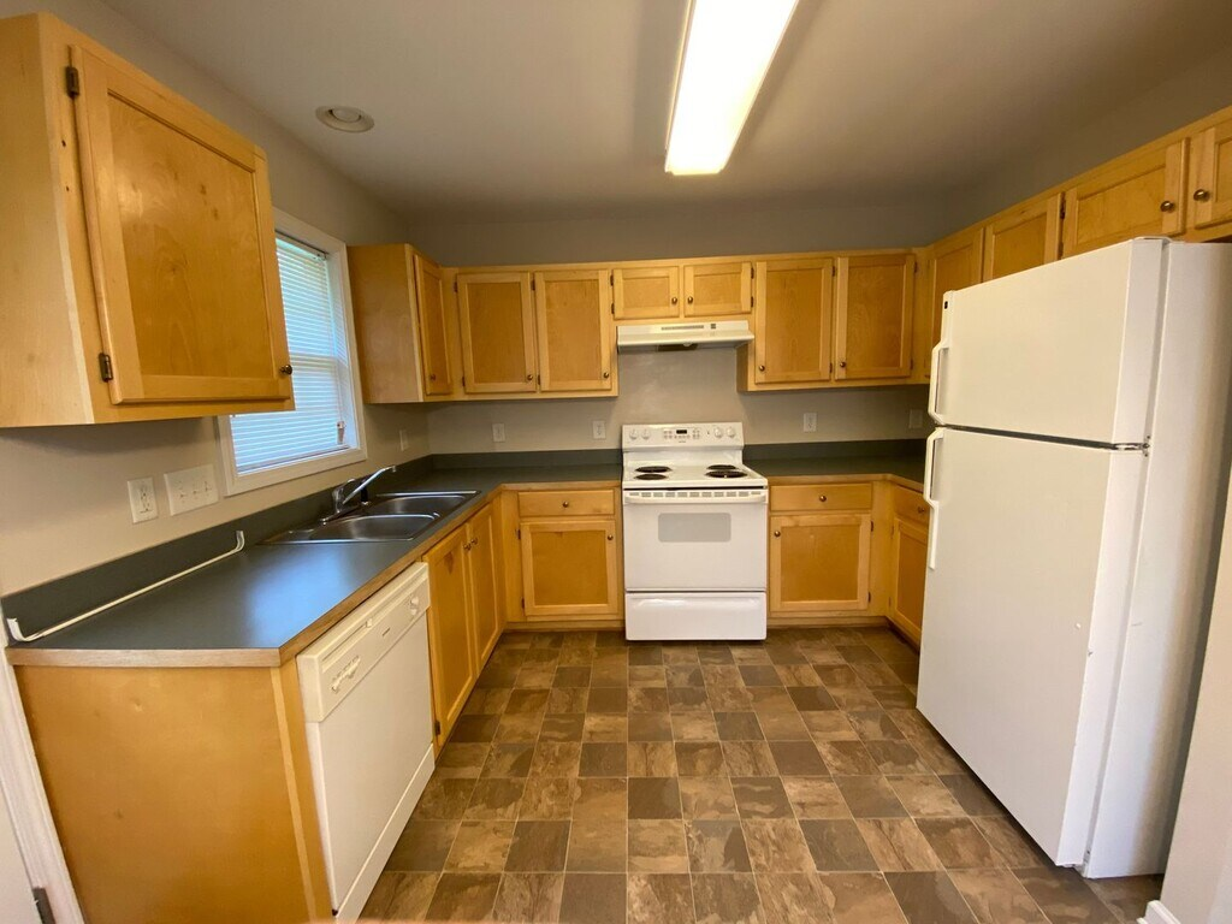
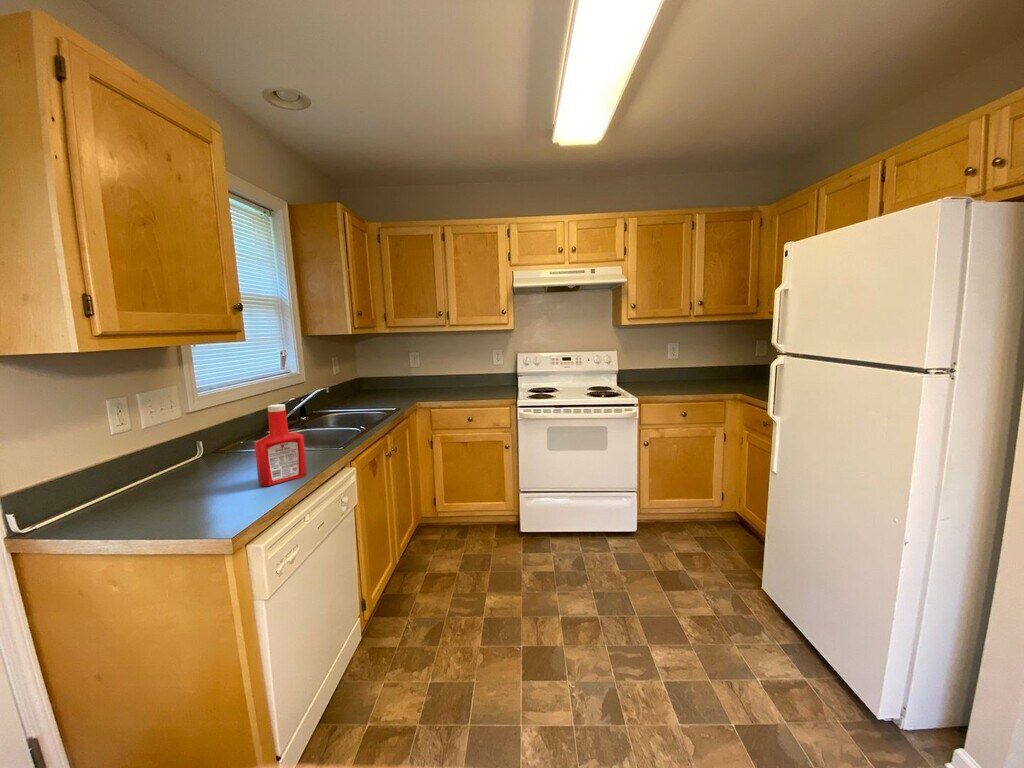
+ soap bottle (279, 442)
